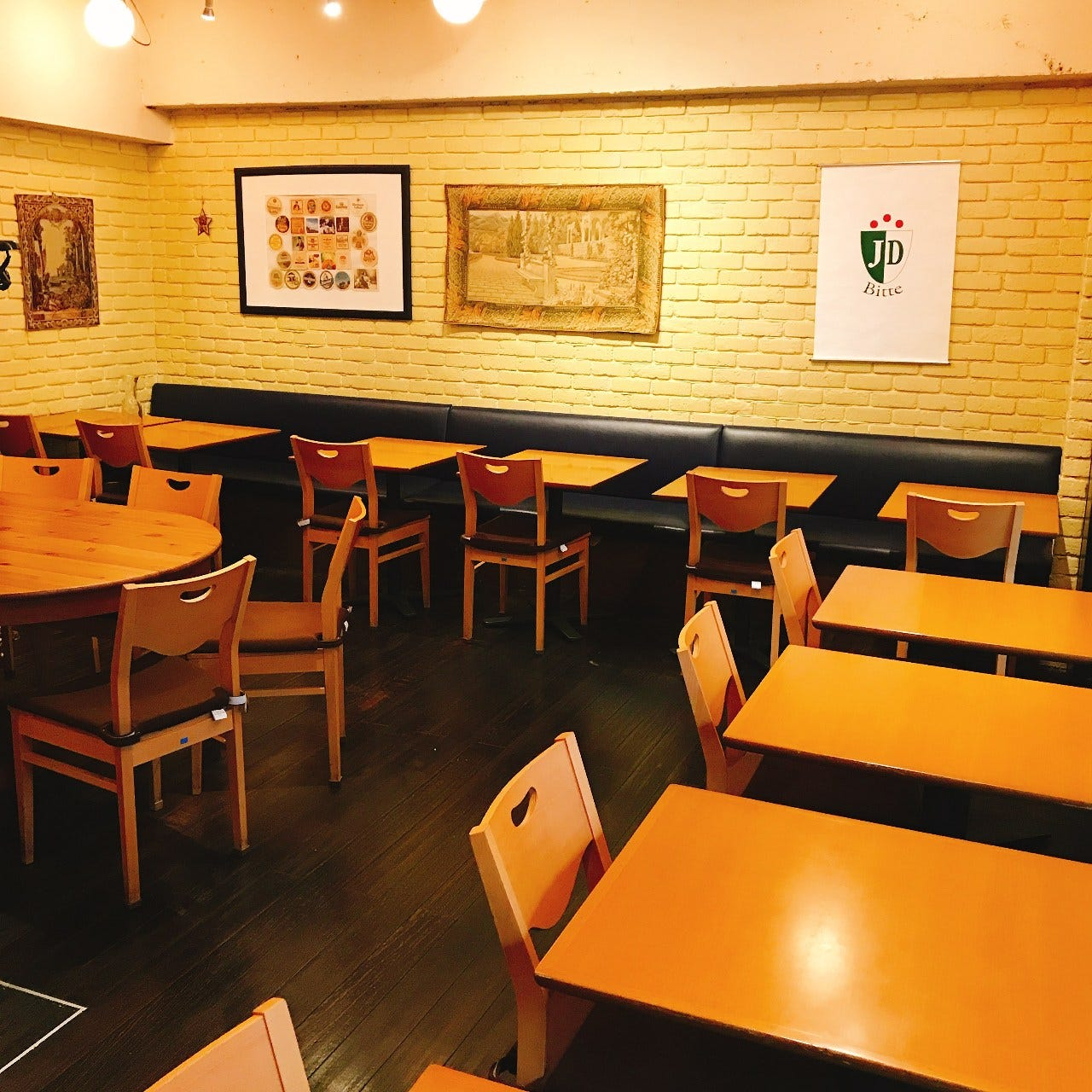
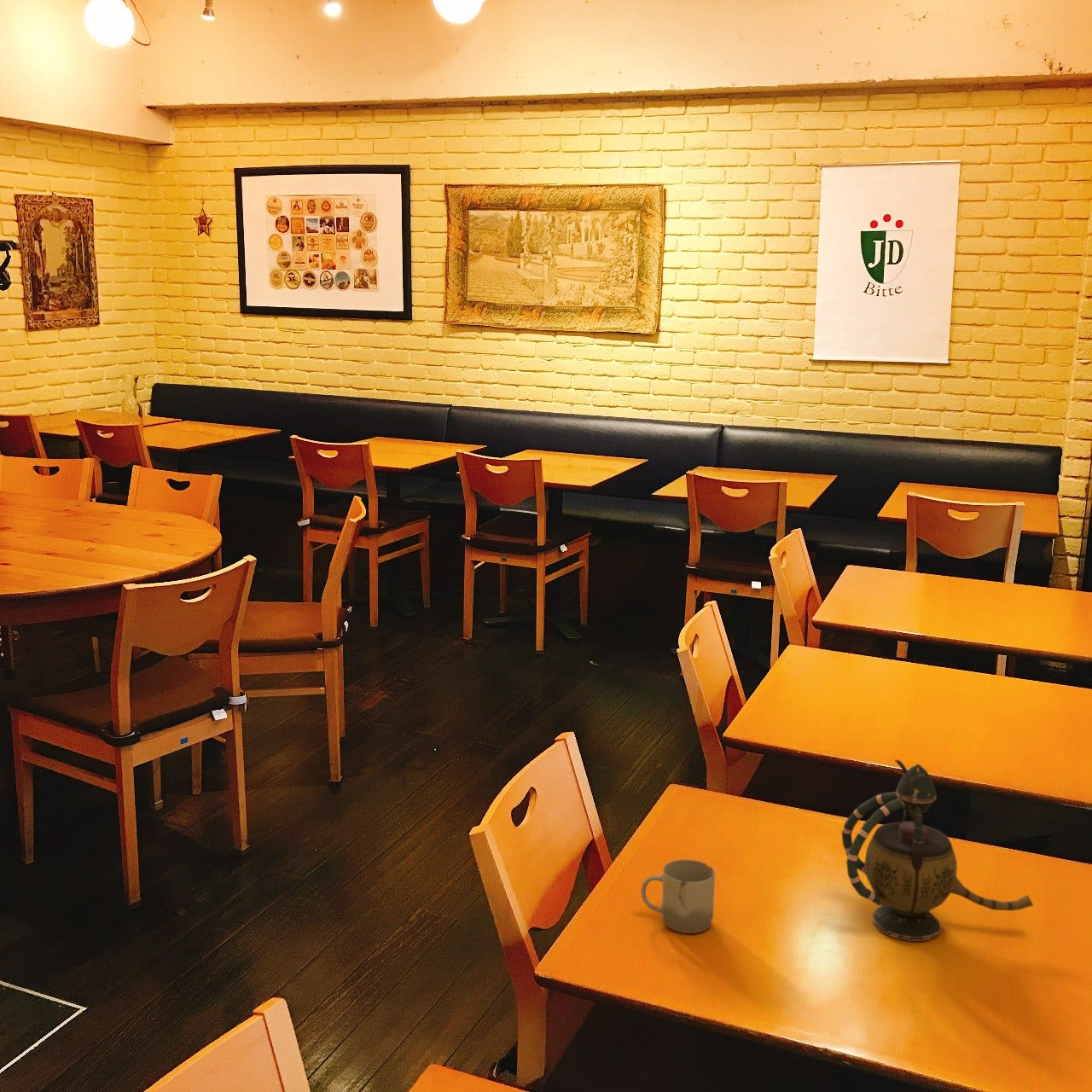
+ cup (677, 894)
+ teapot (939, 847)
